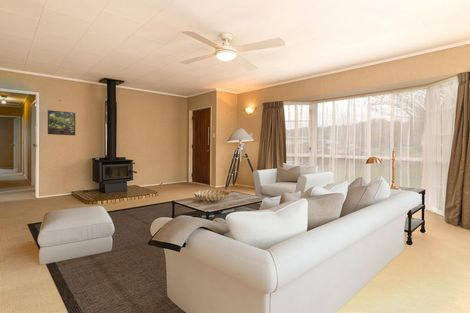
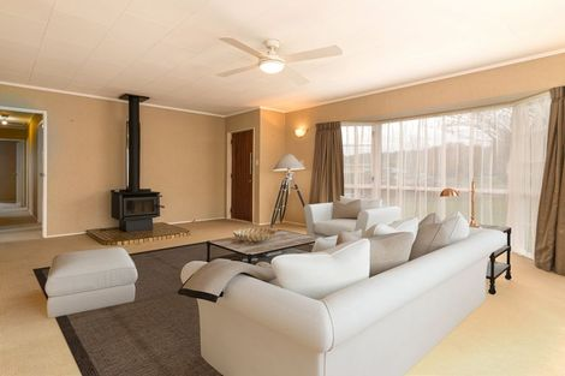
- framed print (61, 123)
